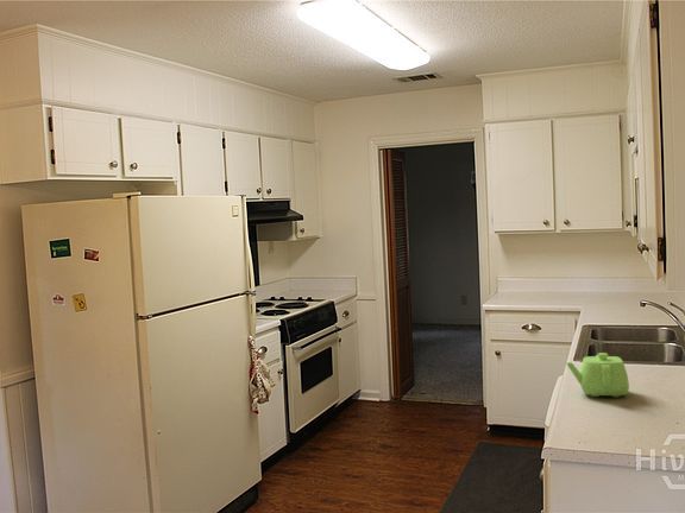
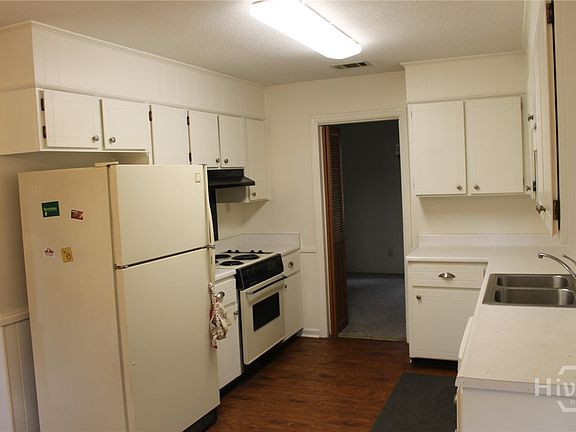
- teapot (596, 373)
